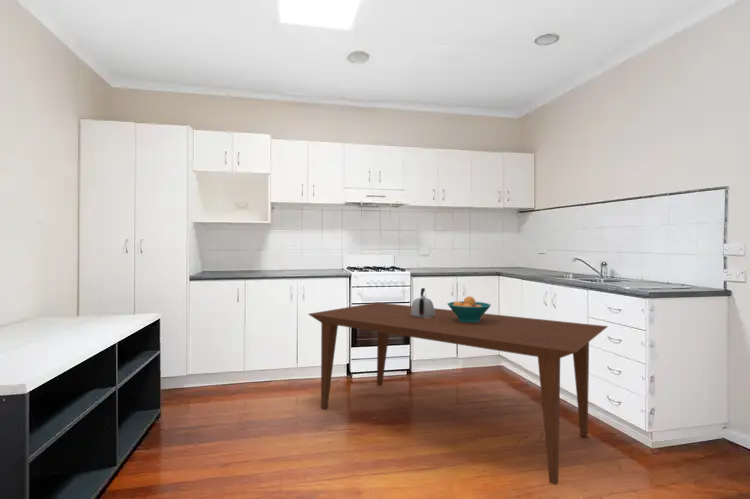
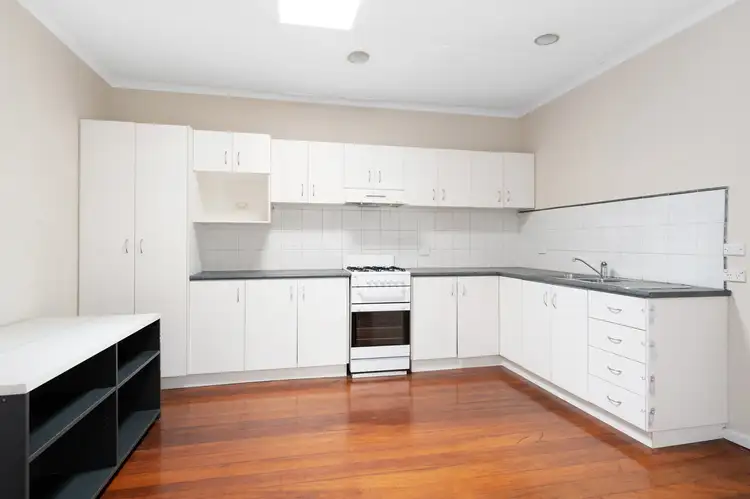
- dining table (452, 343)
- kettle (422, 301)
- fruit bowl (468, 308)
